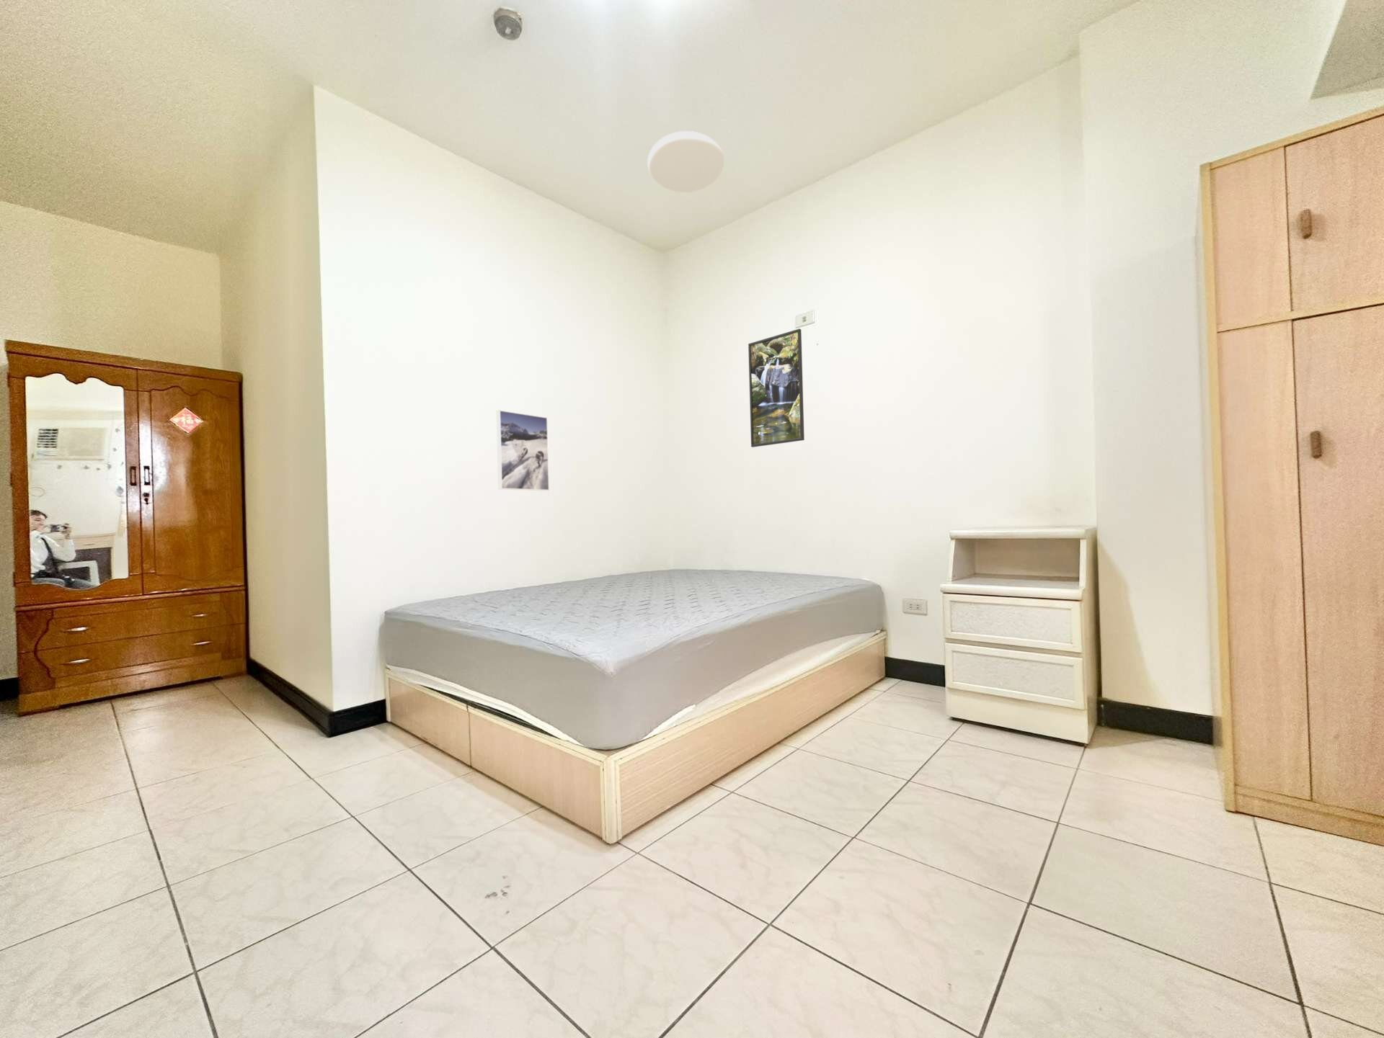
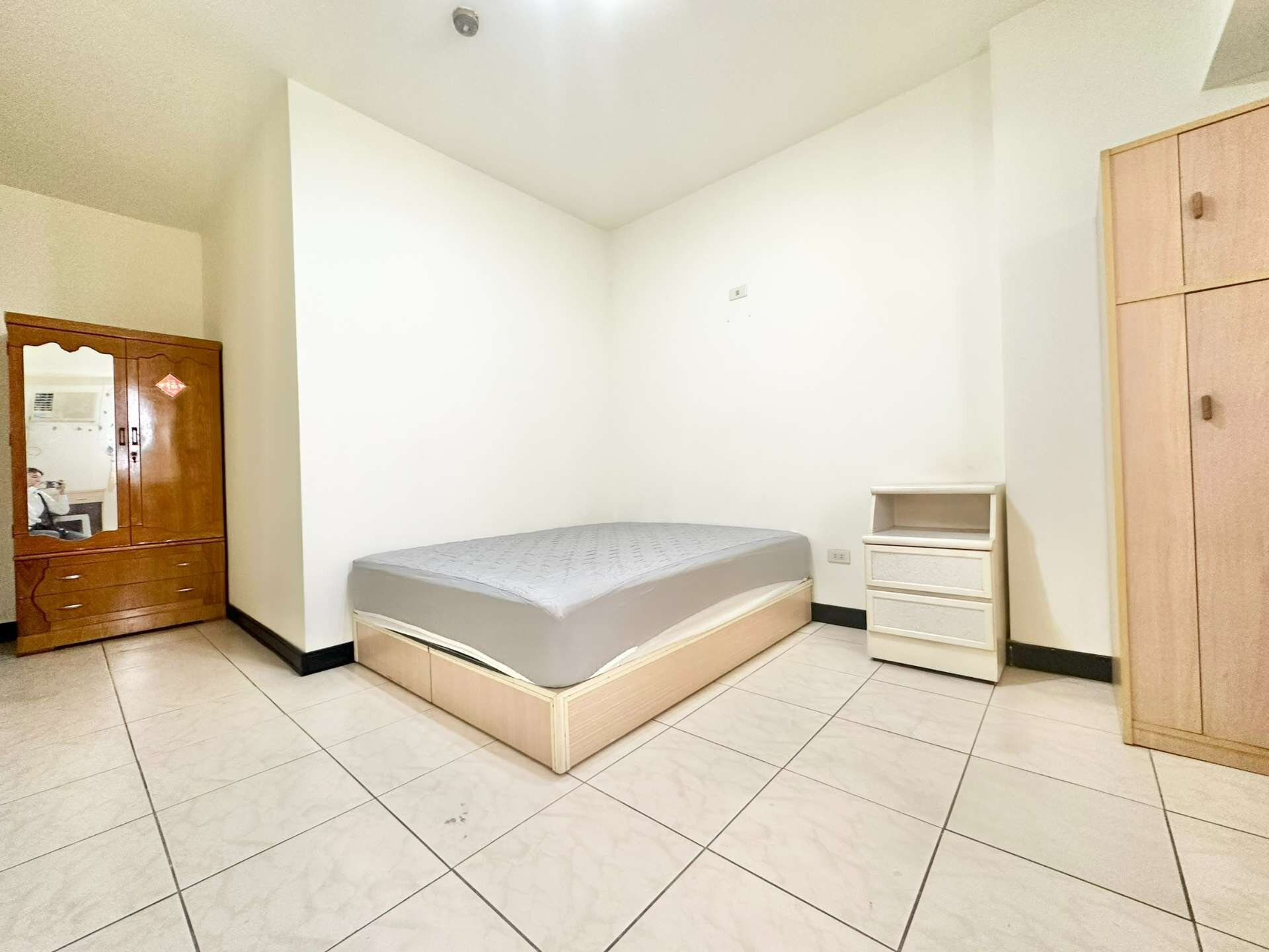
- ceiling light (686, 164)
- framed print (775, 389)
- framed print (523, 451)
